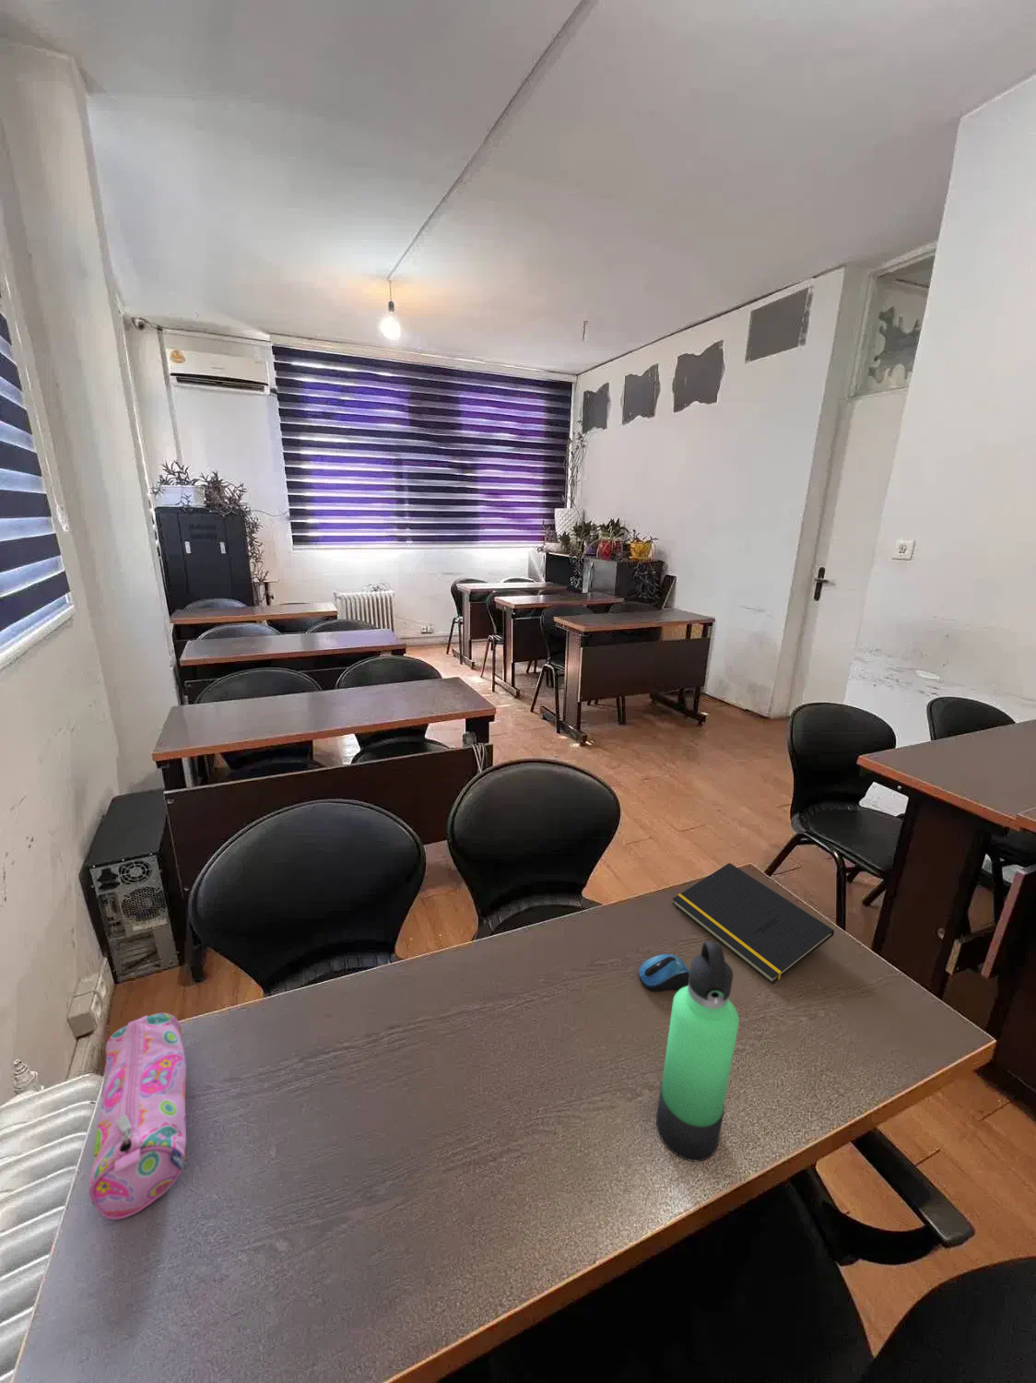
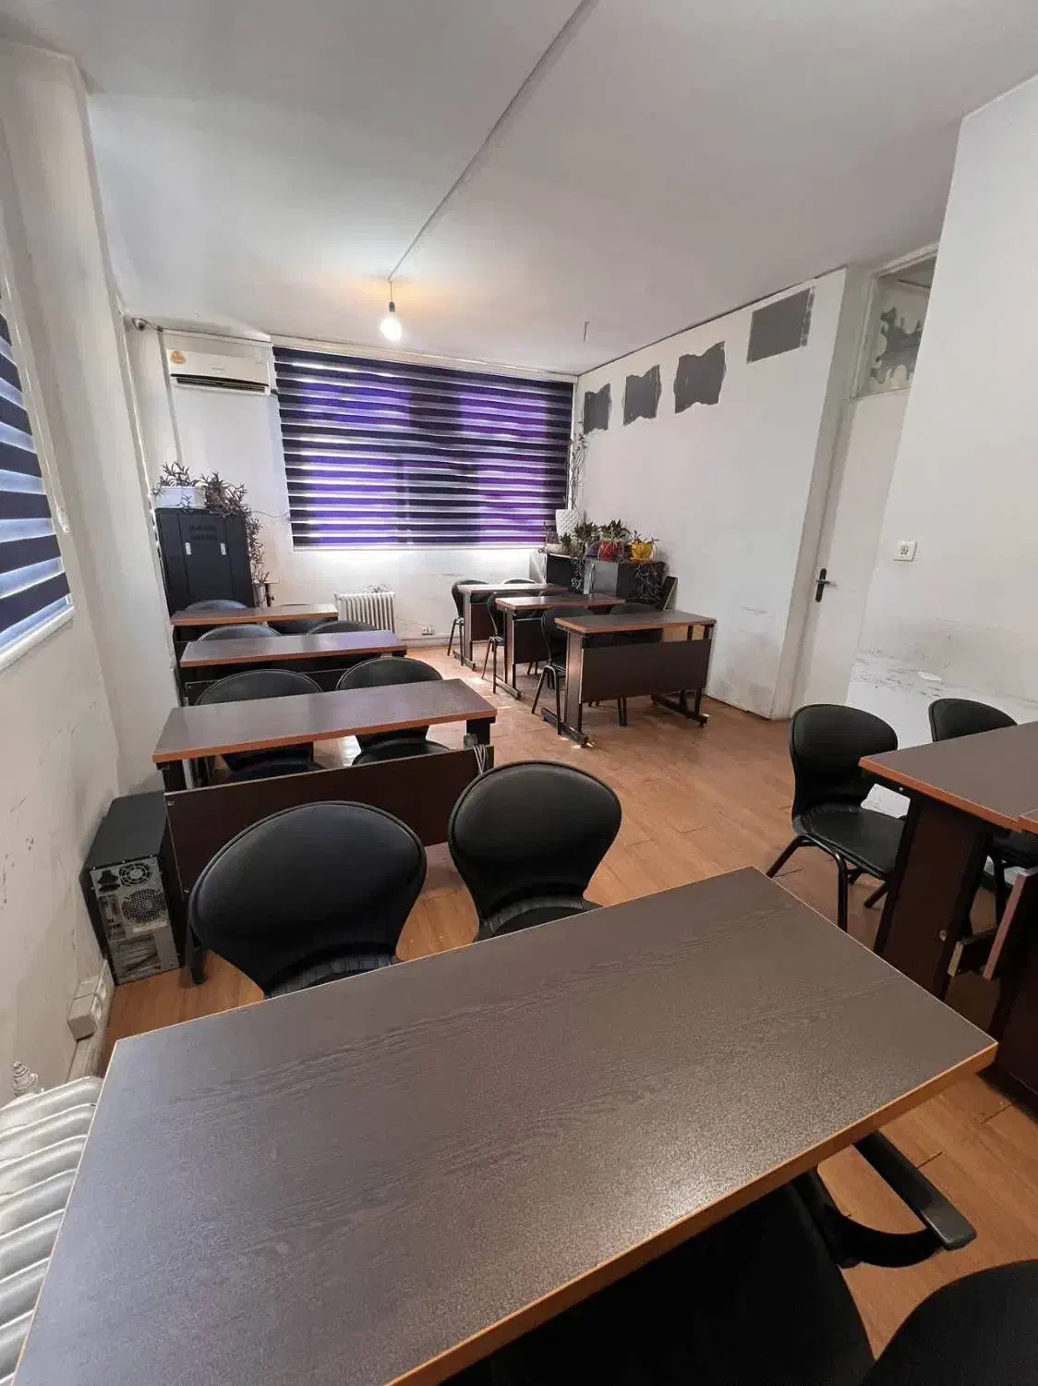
- pencil case (141, 1102)
- computer mouse (666, 970)
- notepad (749, 915)
- thermos bottle (700, 1042)
